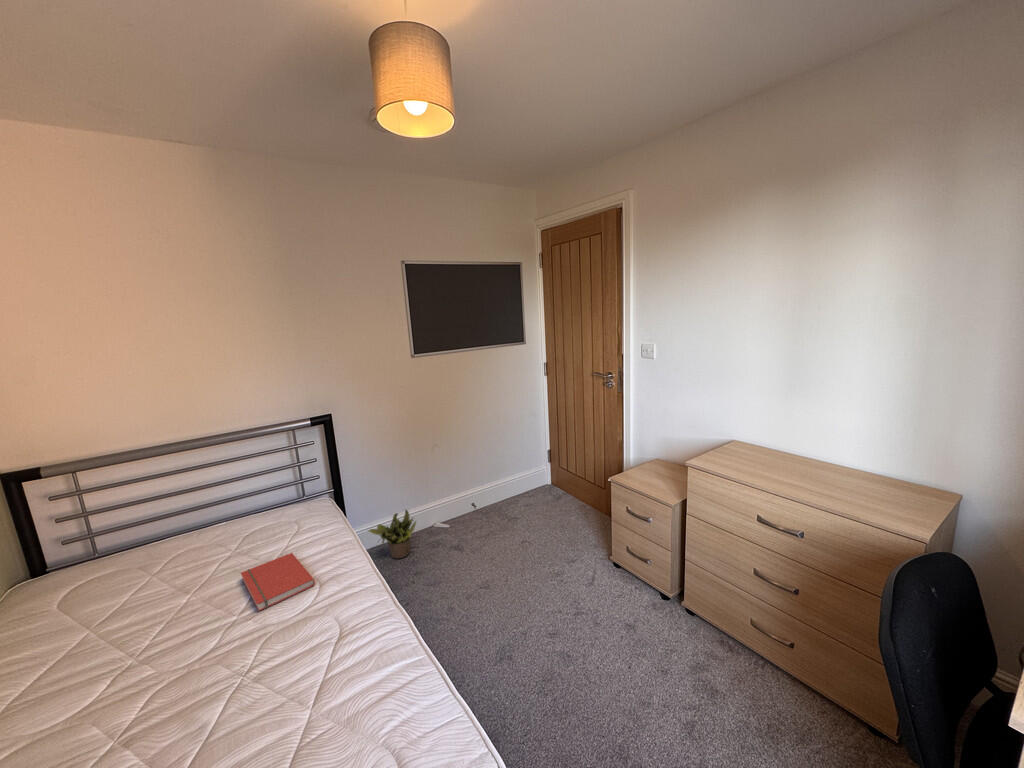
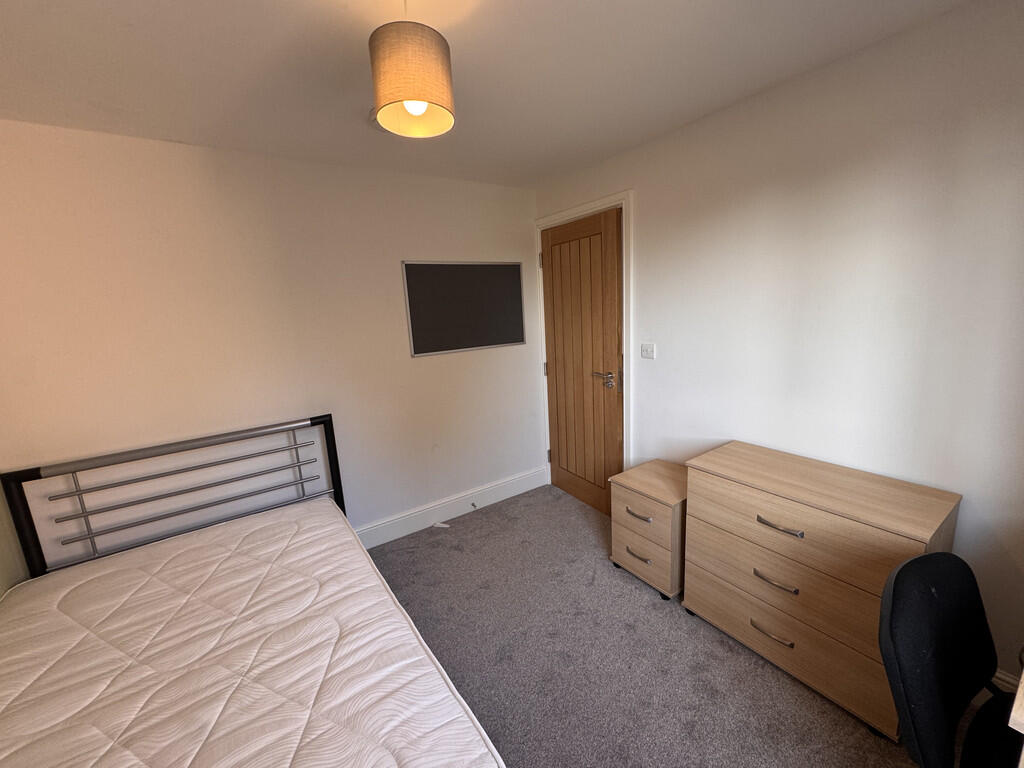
- book (277, 578)
- potted plant (392, 534)
